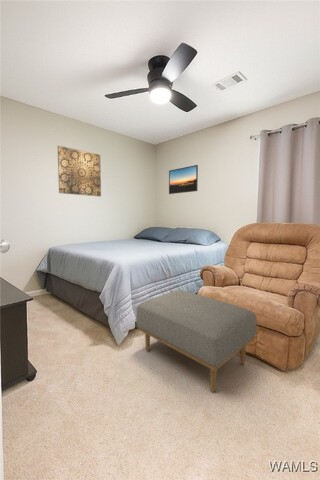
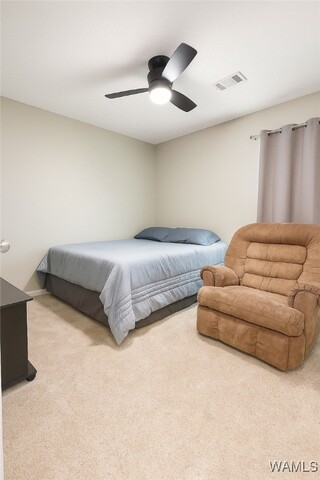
- ottoman (193, 329)
- wall art (80, 172)
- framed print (182, 180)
